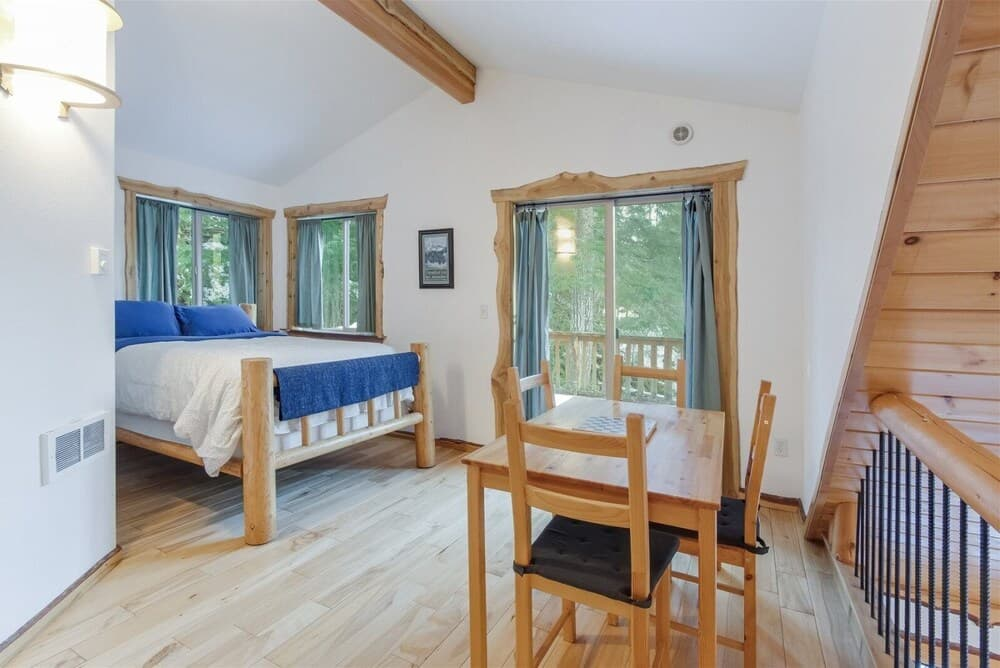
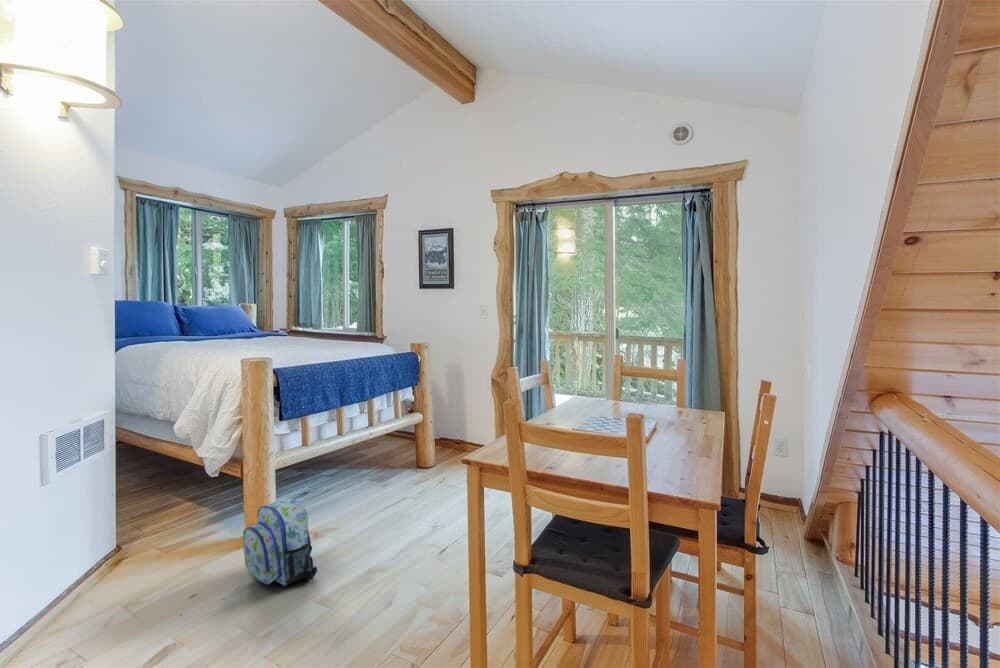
+ backpack (278, 540)
